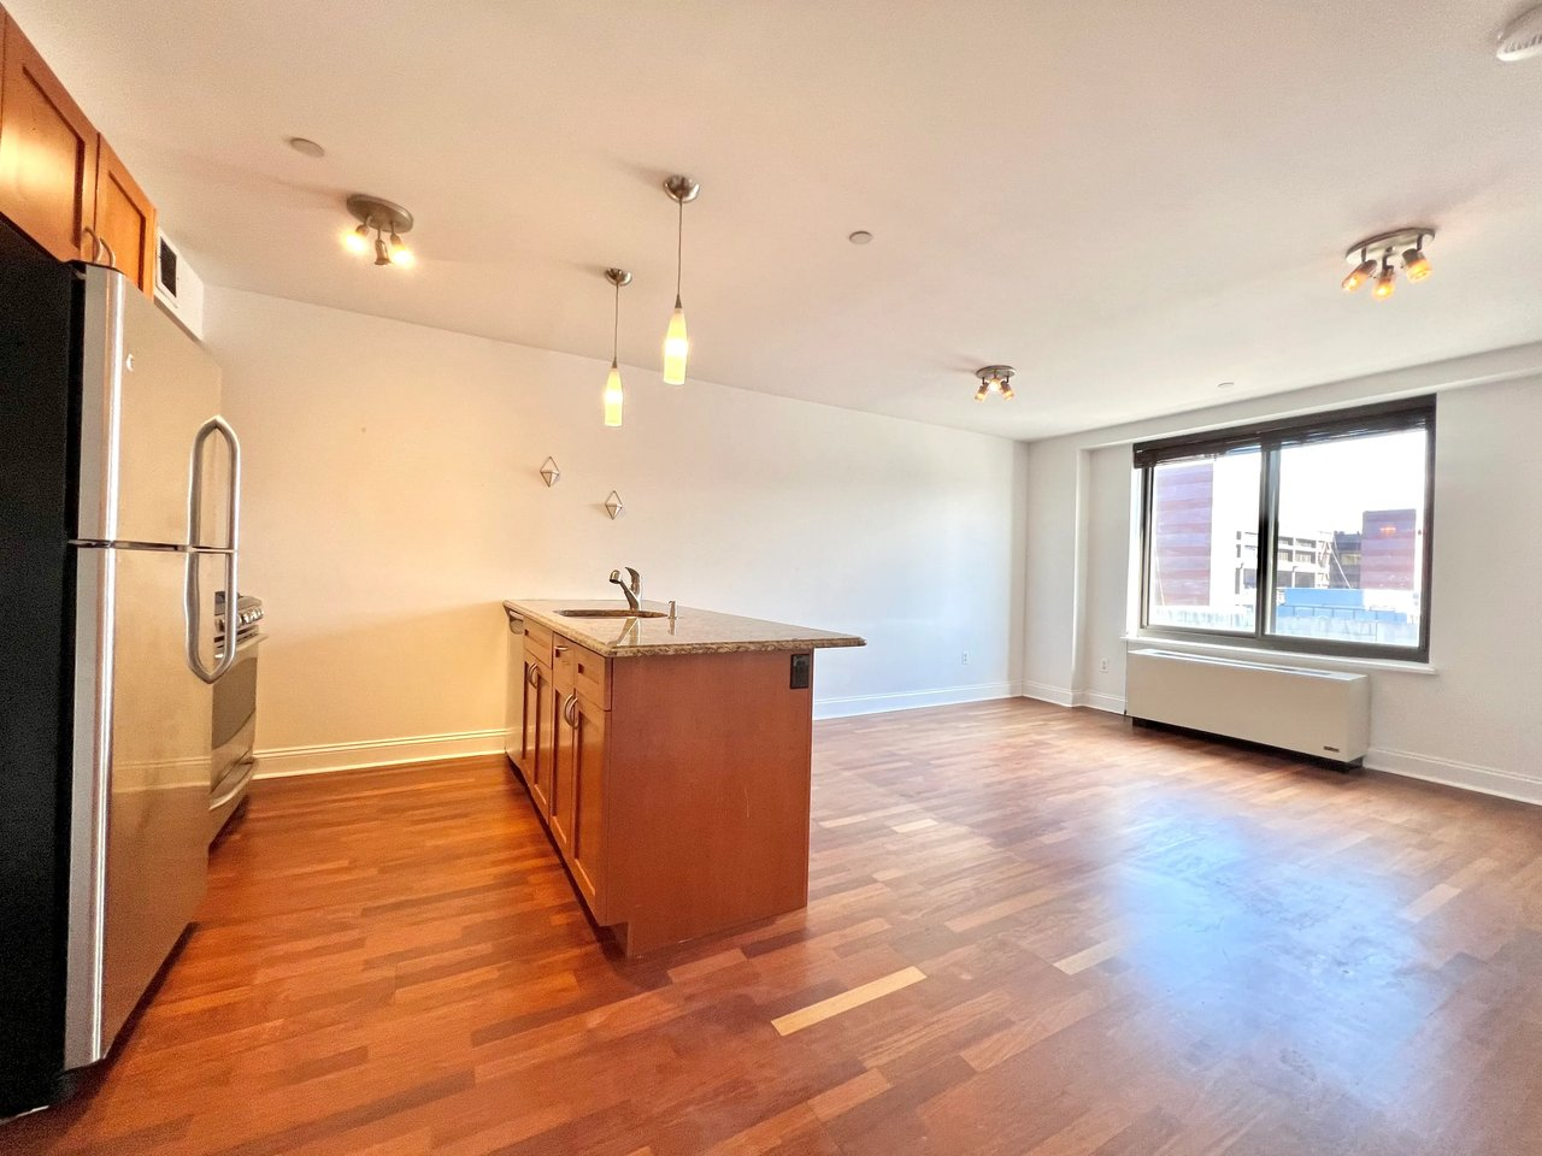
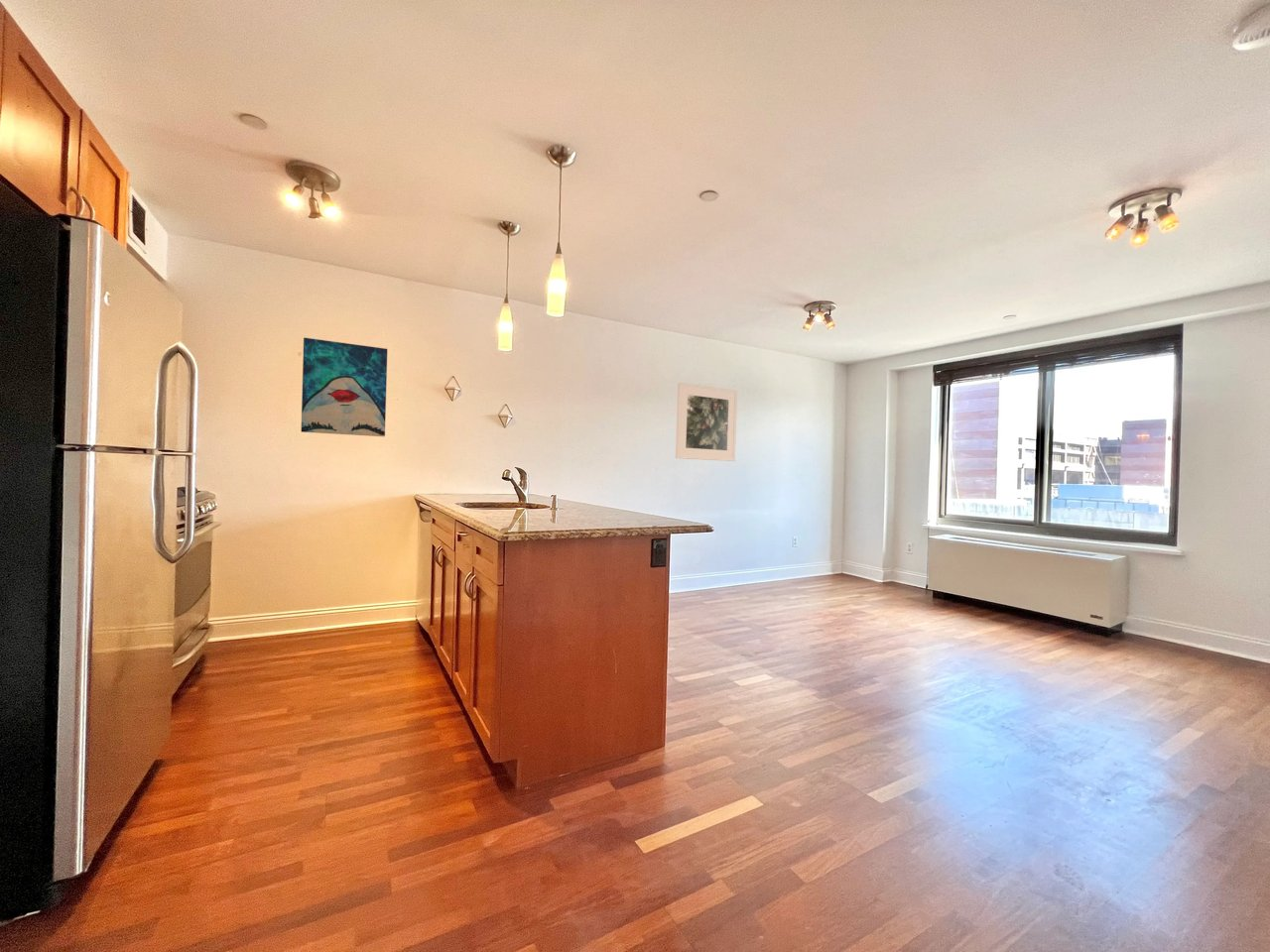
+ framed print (707, 422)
+ wall art (345, 389)
